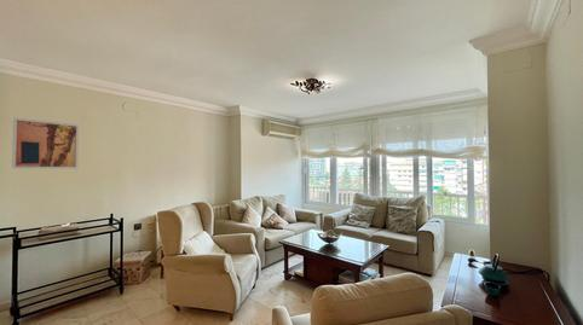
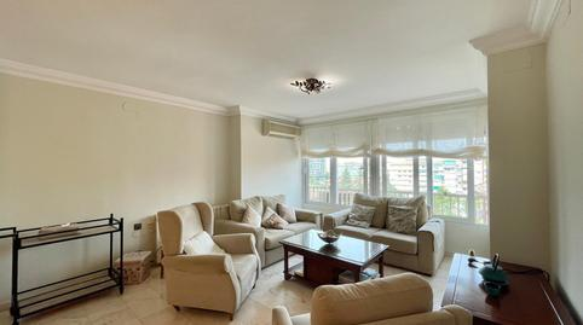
- wall art (47, 145)
